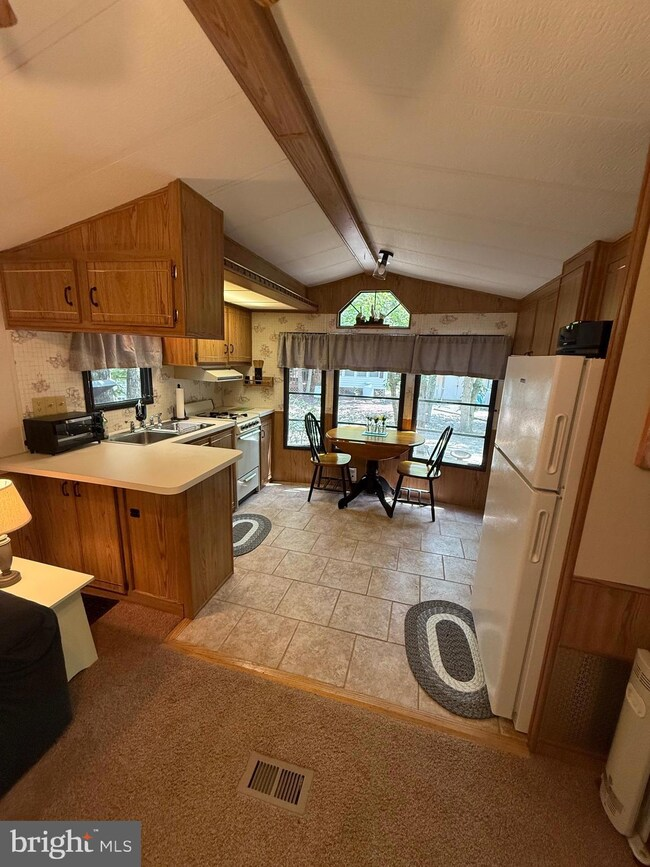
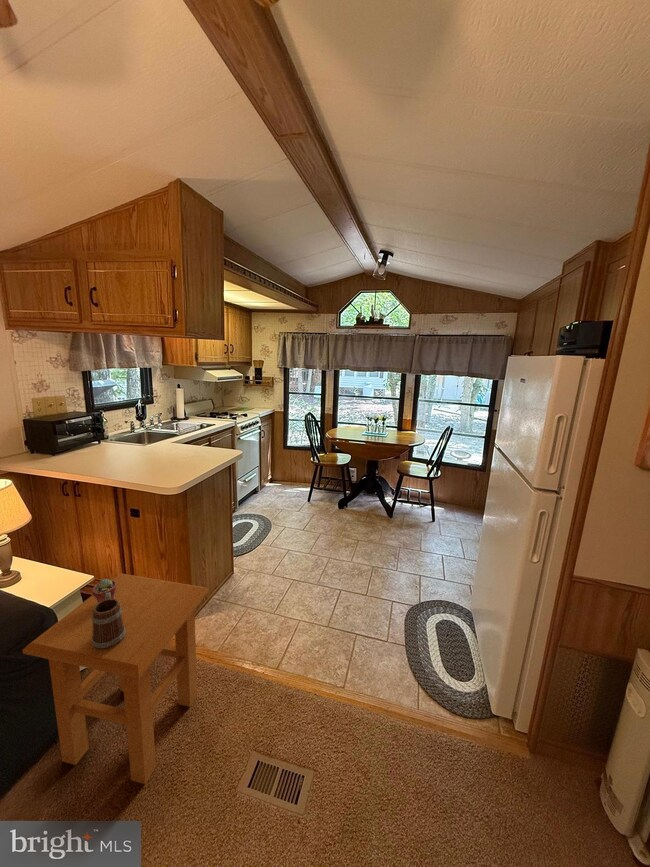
+ side table (132, 670)
+ potted succulent (105, 590)
+ mug (108, 617)
